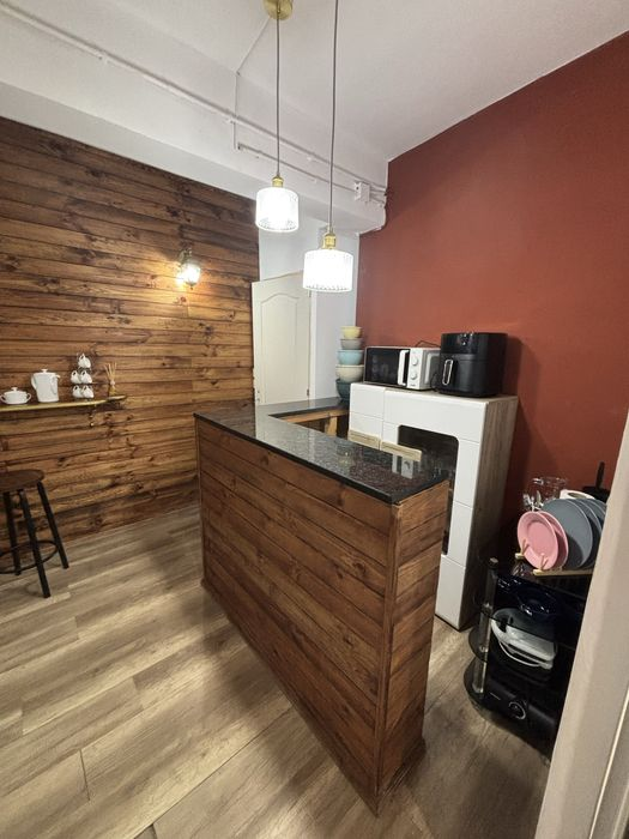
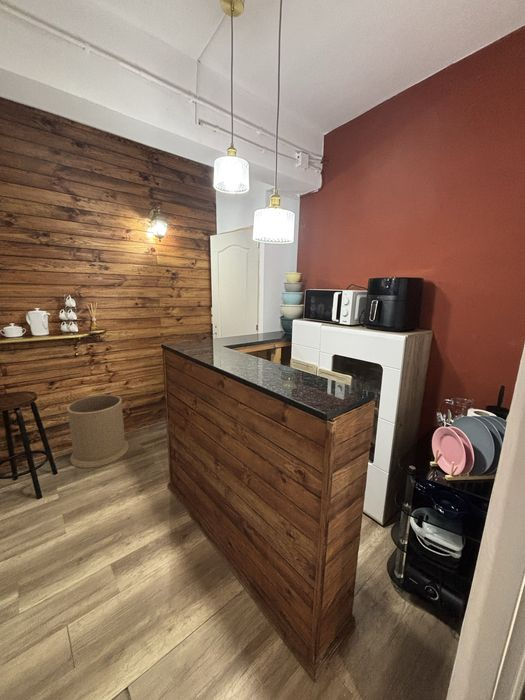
+ trash can (98, 428)
